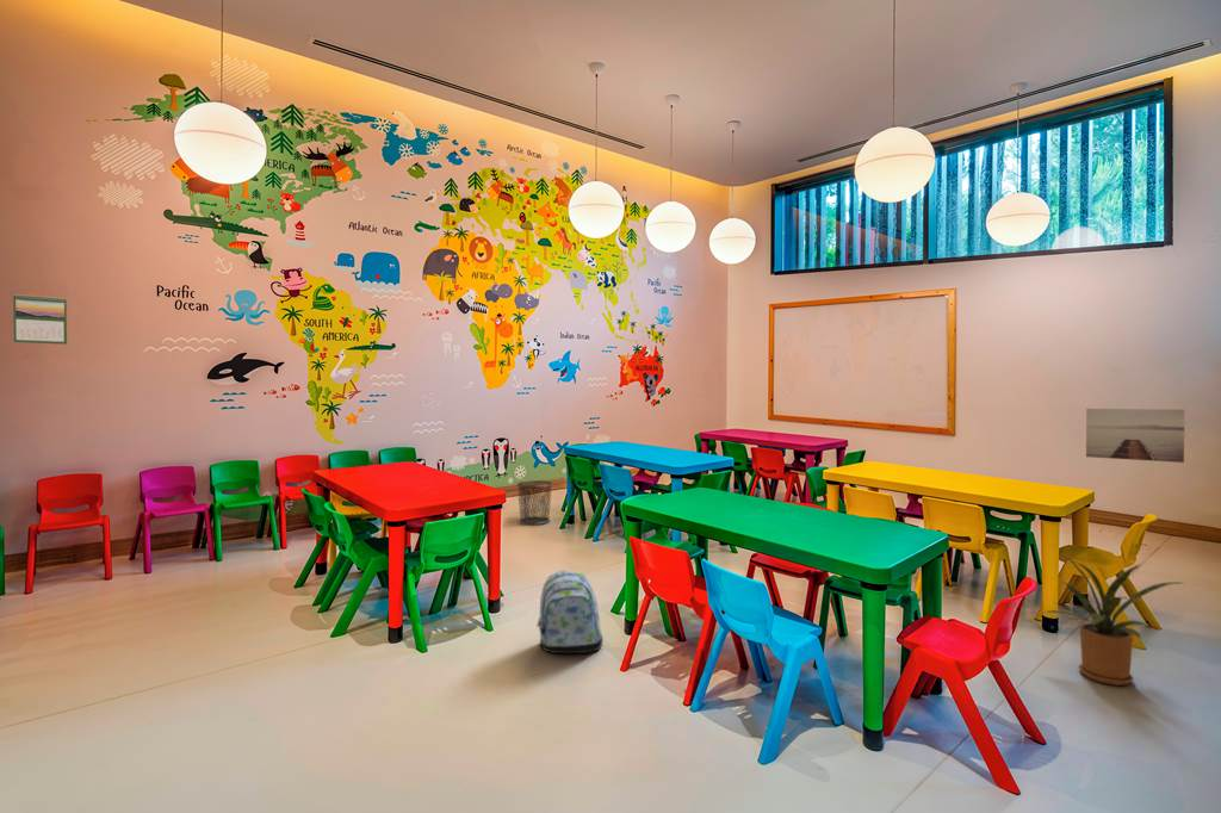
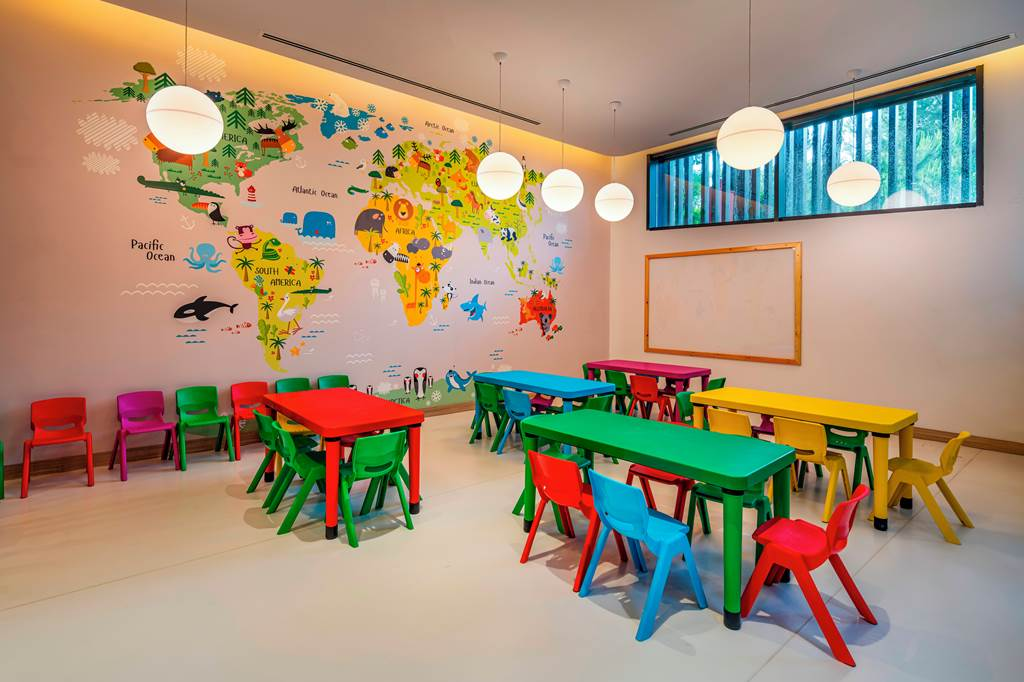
- wall art (1133, 434)
- calendar (41, 318)
- backpack (569, 612)
- waste bin (534, 502)
- house plant (1107, 620)
